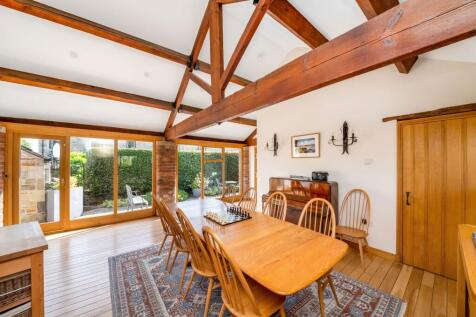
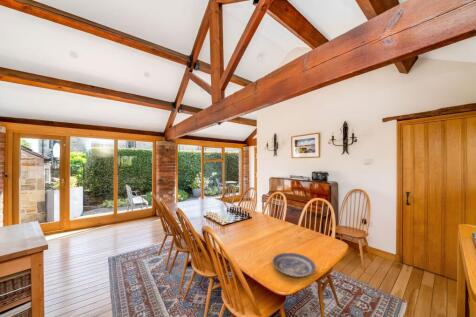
+ plate (293, 265)
